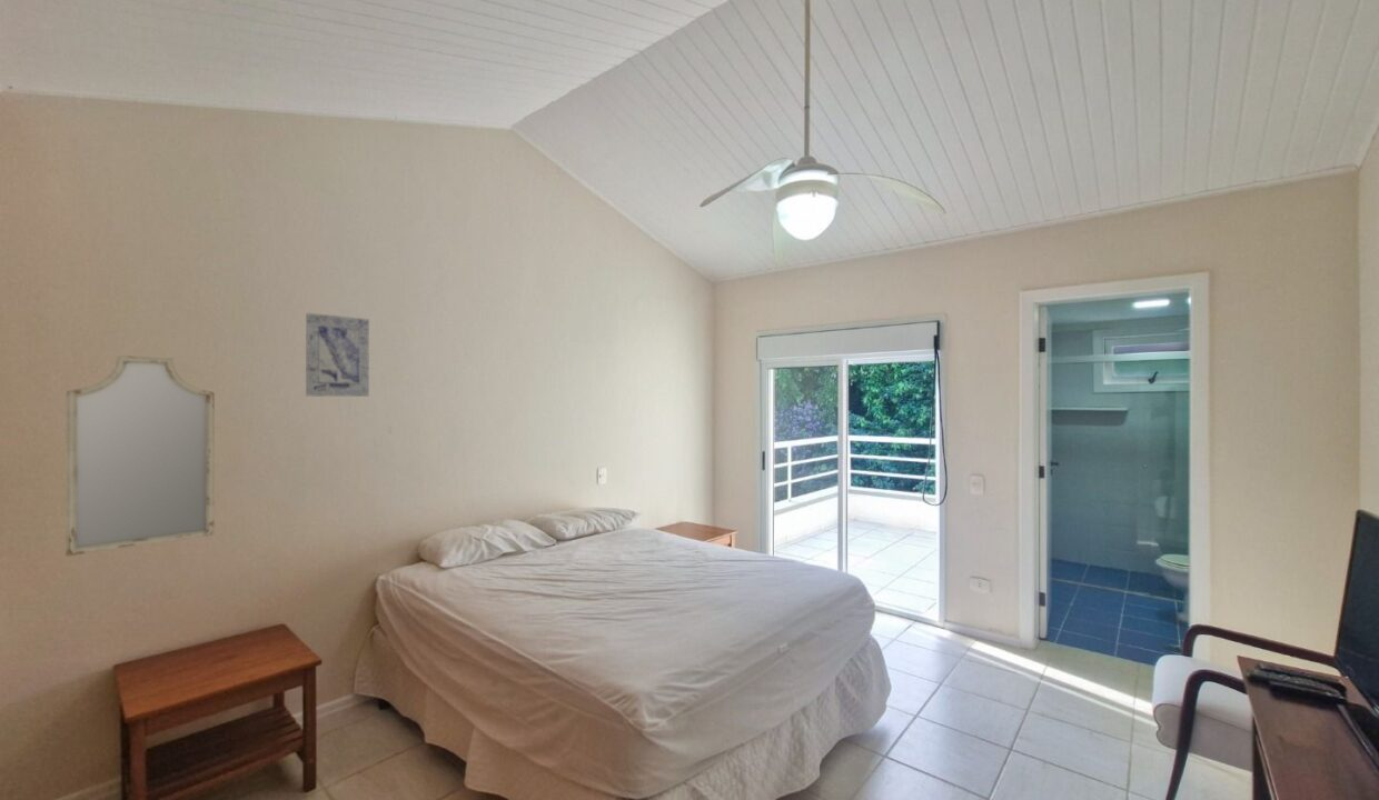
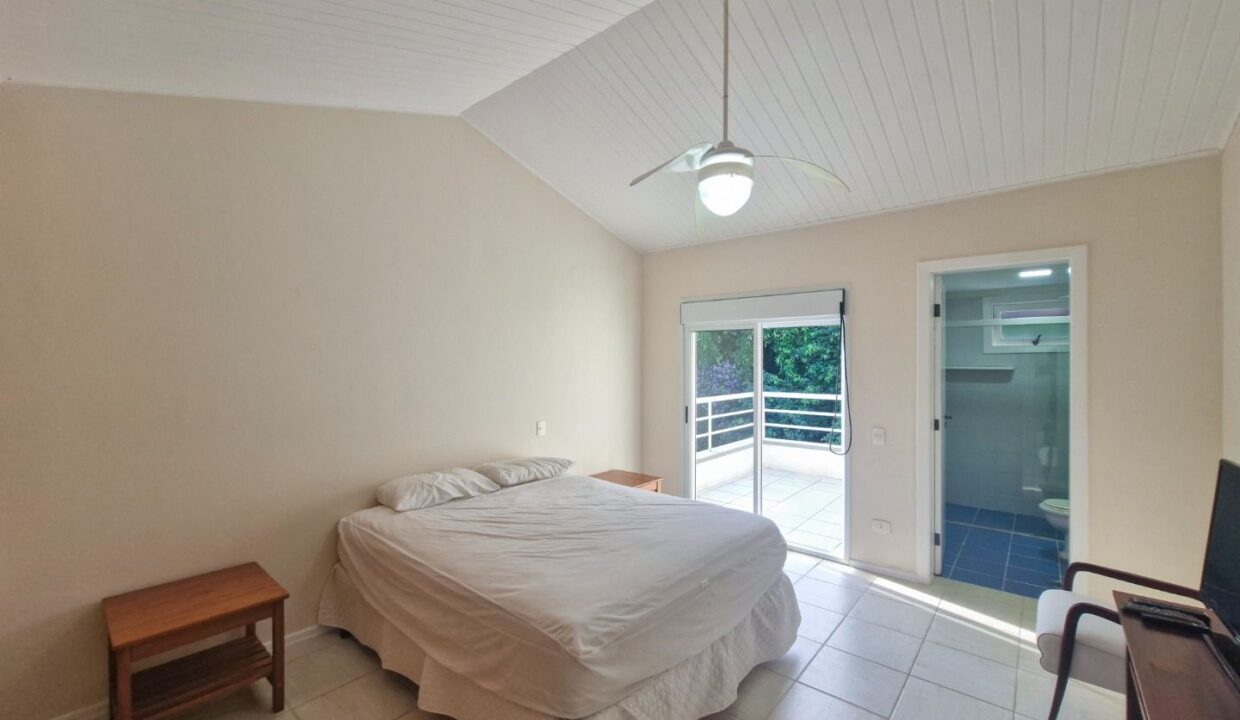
- home mirror (145, 450)
- wall art (338, 356)
